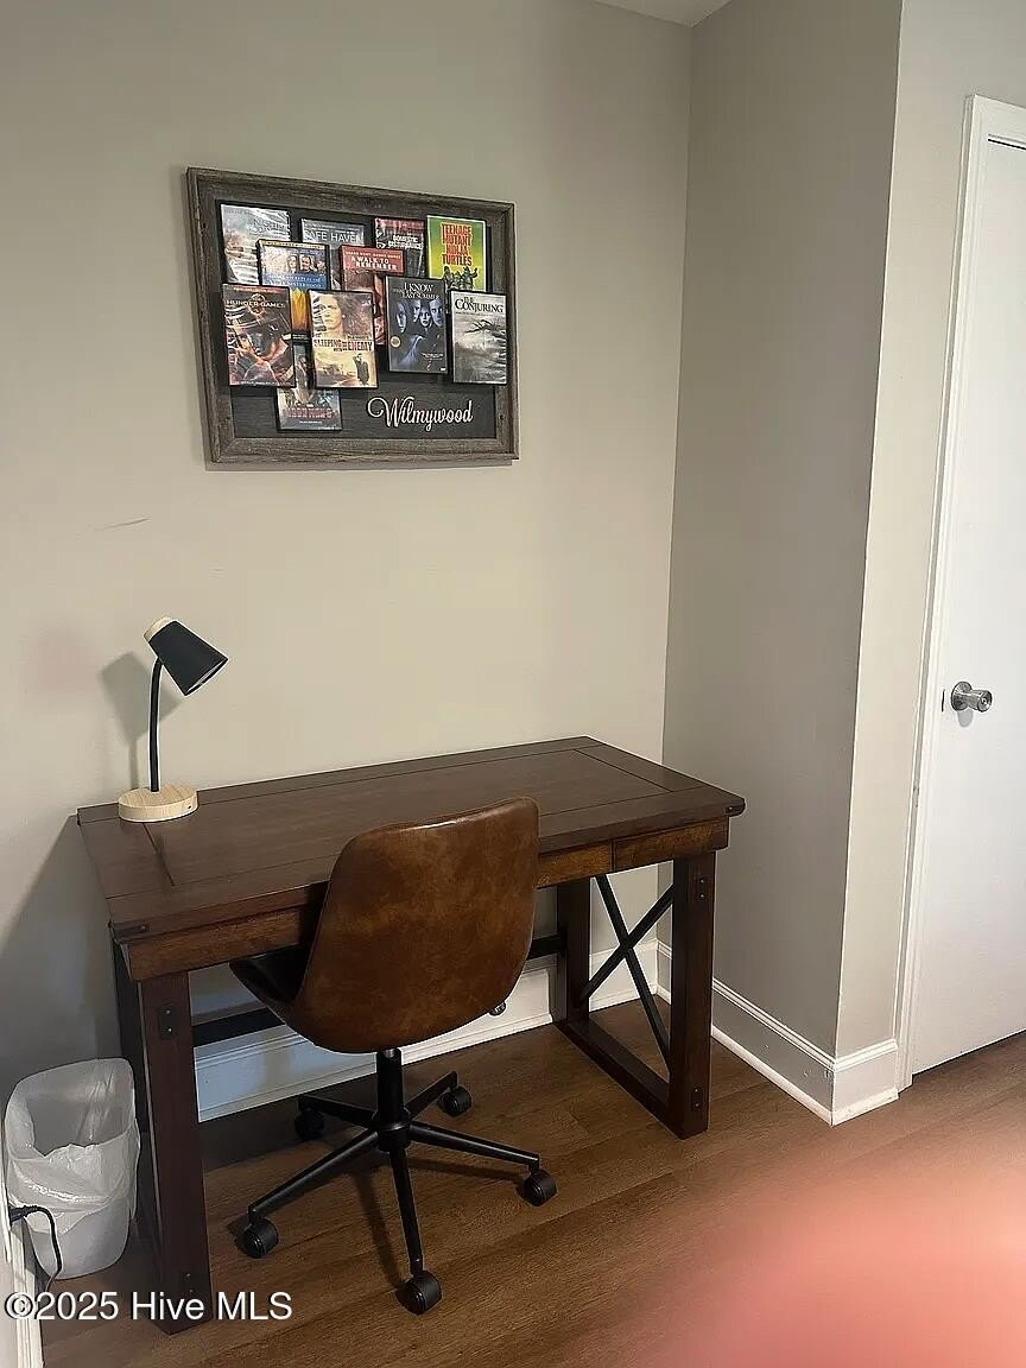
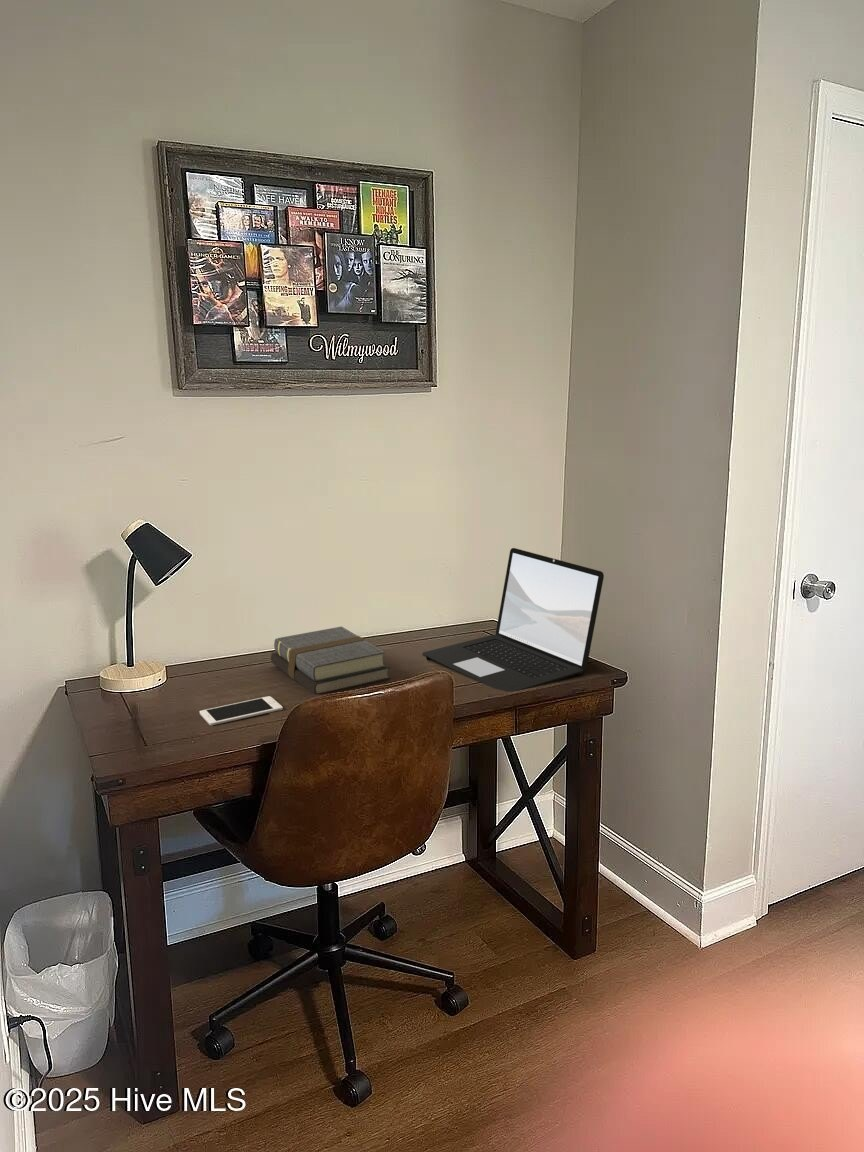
+ book (328, 658)
+ laptop (509, 615)
+ cell phone (241, 710)
